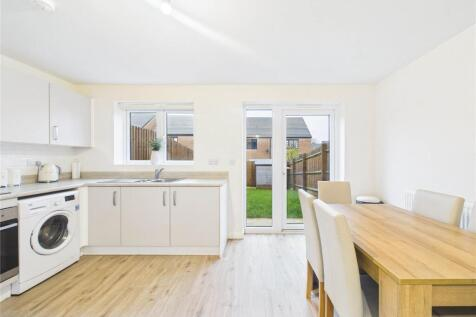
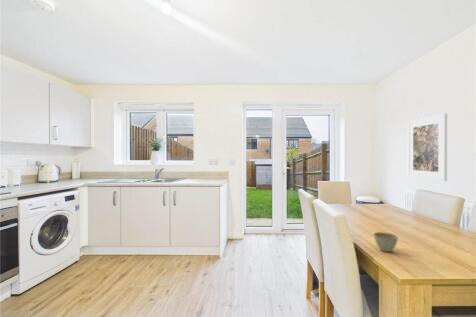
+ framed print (425, 148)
+ flower pot (385, 242)
